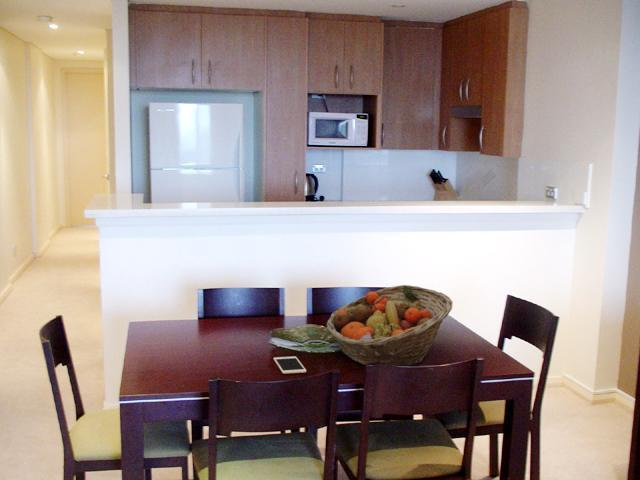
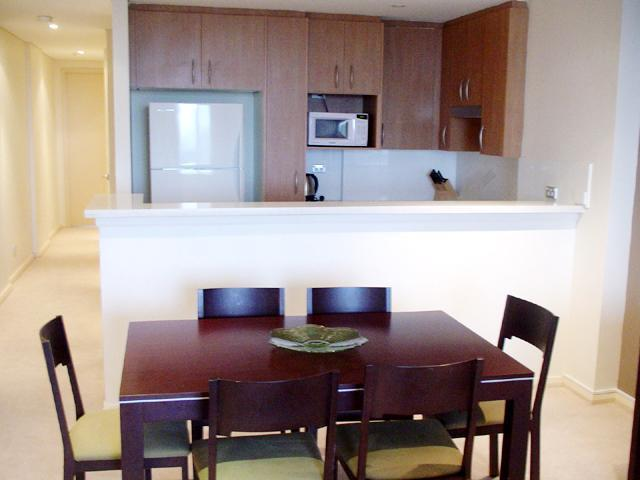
- cell phone (289, 364)
- fruit basket (388, 323)
